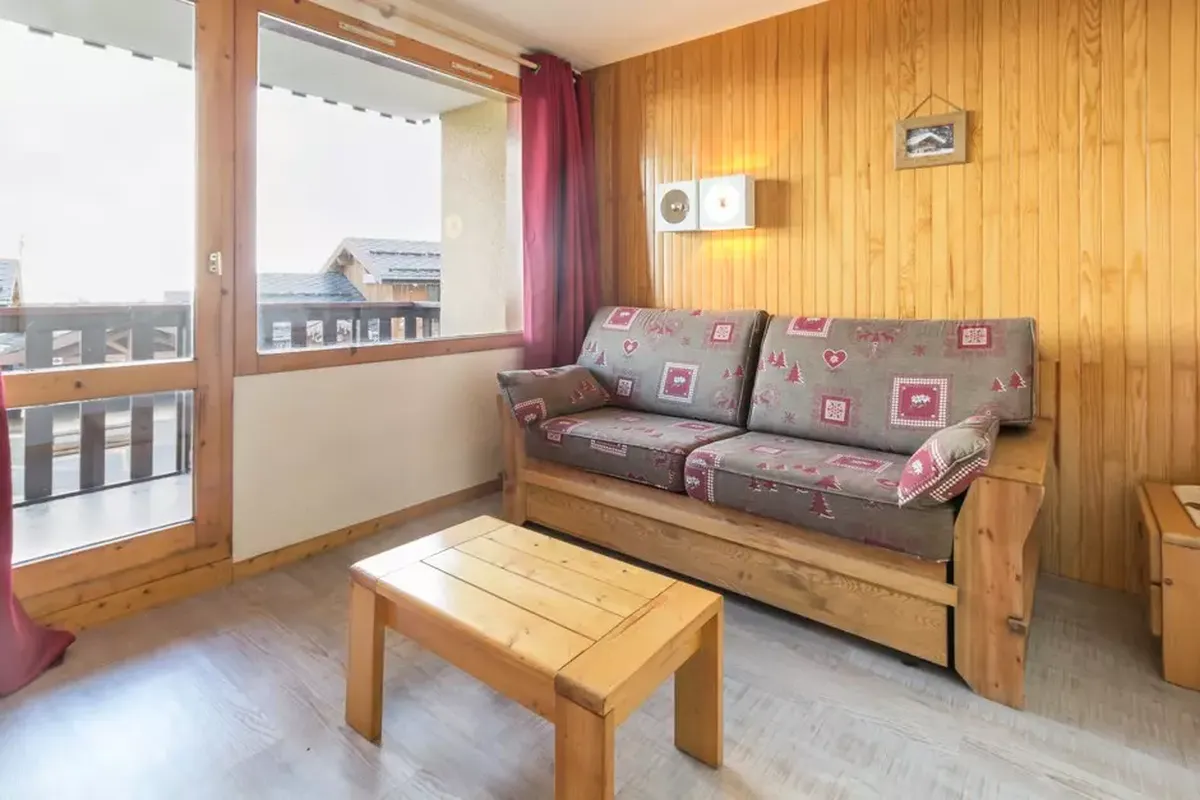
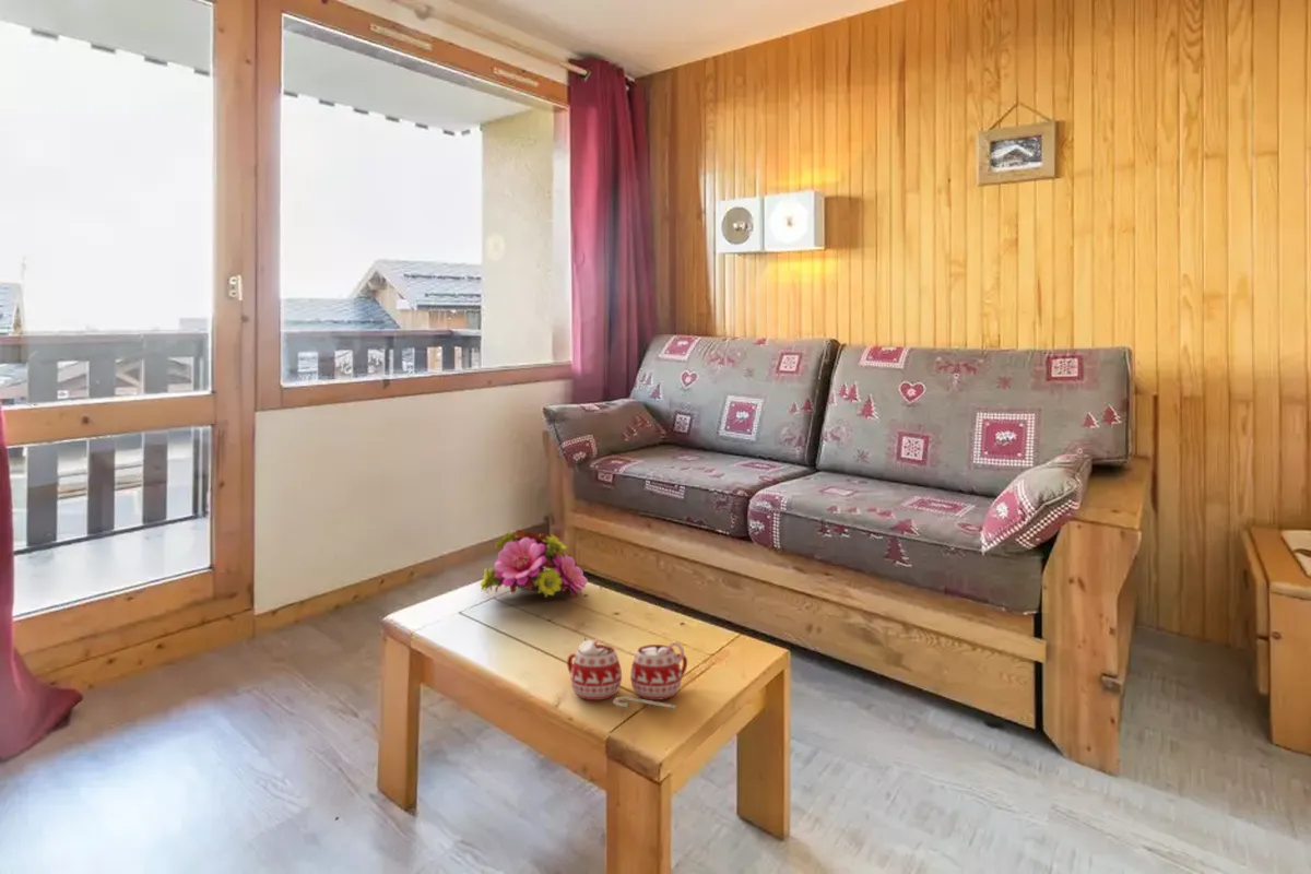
+ flower bouquet (531, 565)
+ mug (633, 663)
